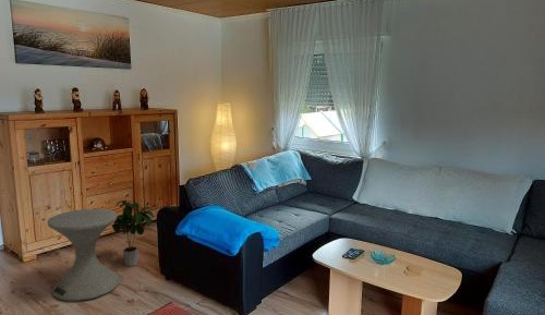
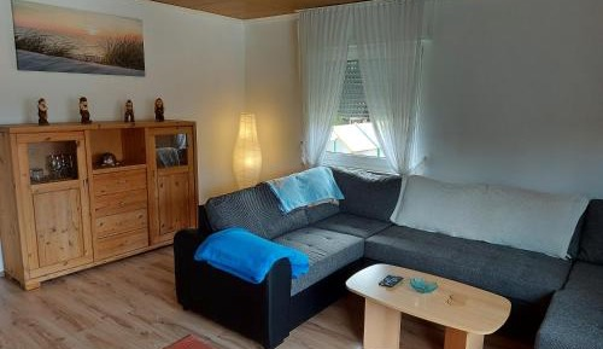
- side table (85, 252)
- potted plant (131, 232)
